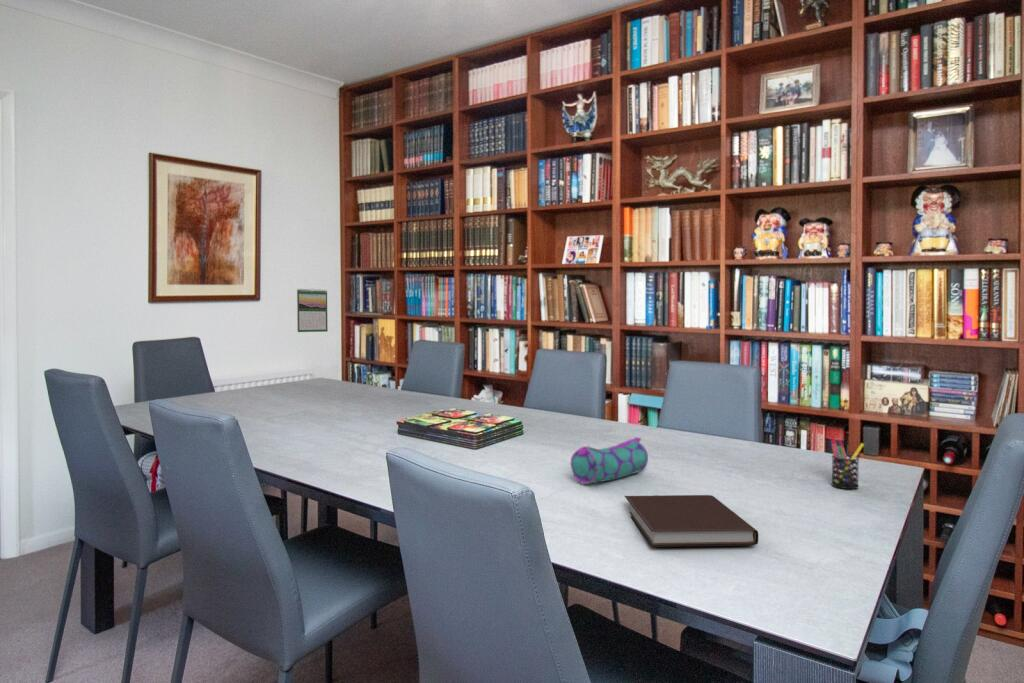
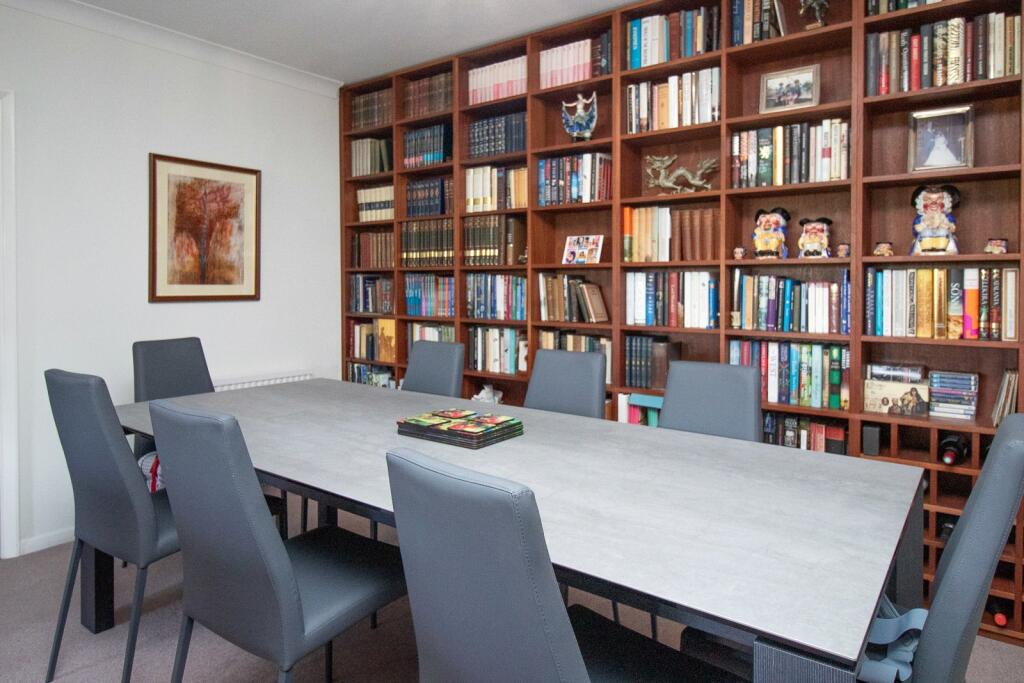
- pencil case (610, 460)
- calendar (312, 310)
- pen holder (842, 461)
- notebook (685, 518)
